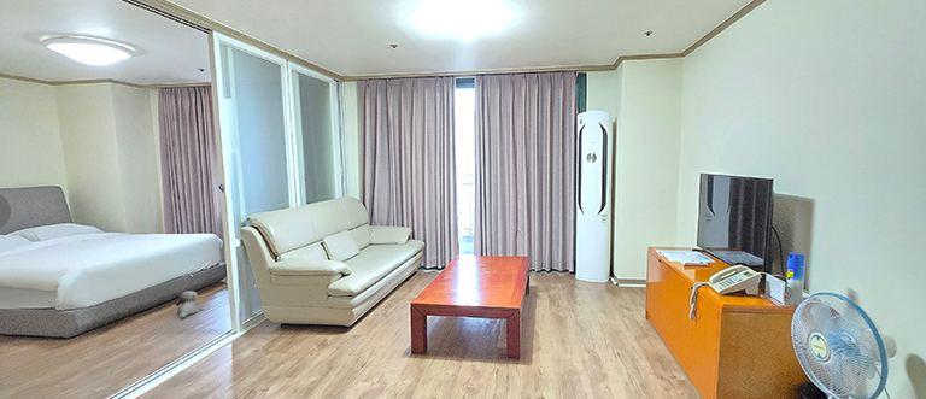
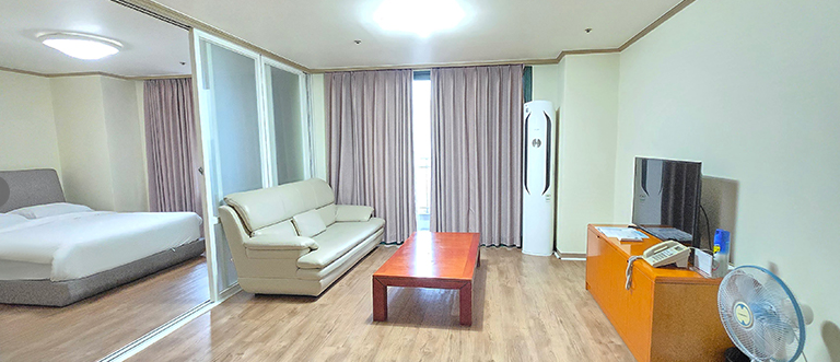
- plush toy (183, 303)
